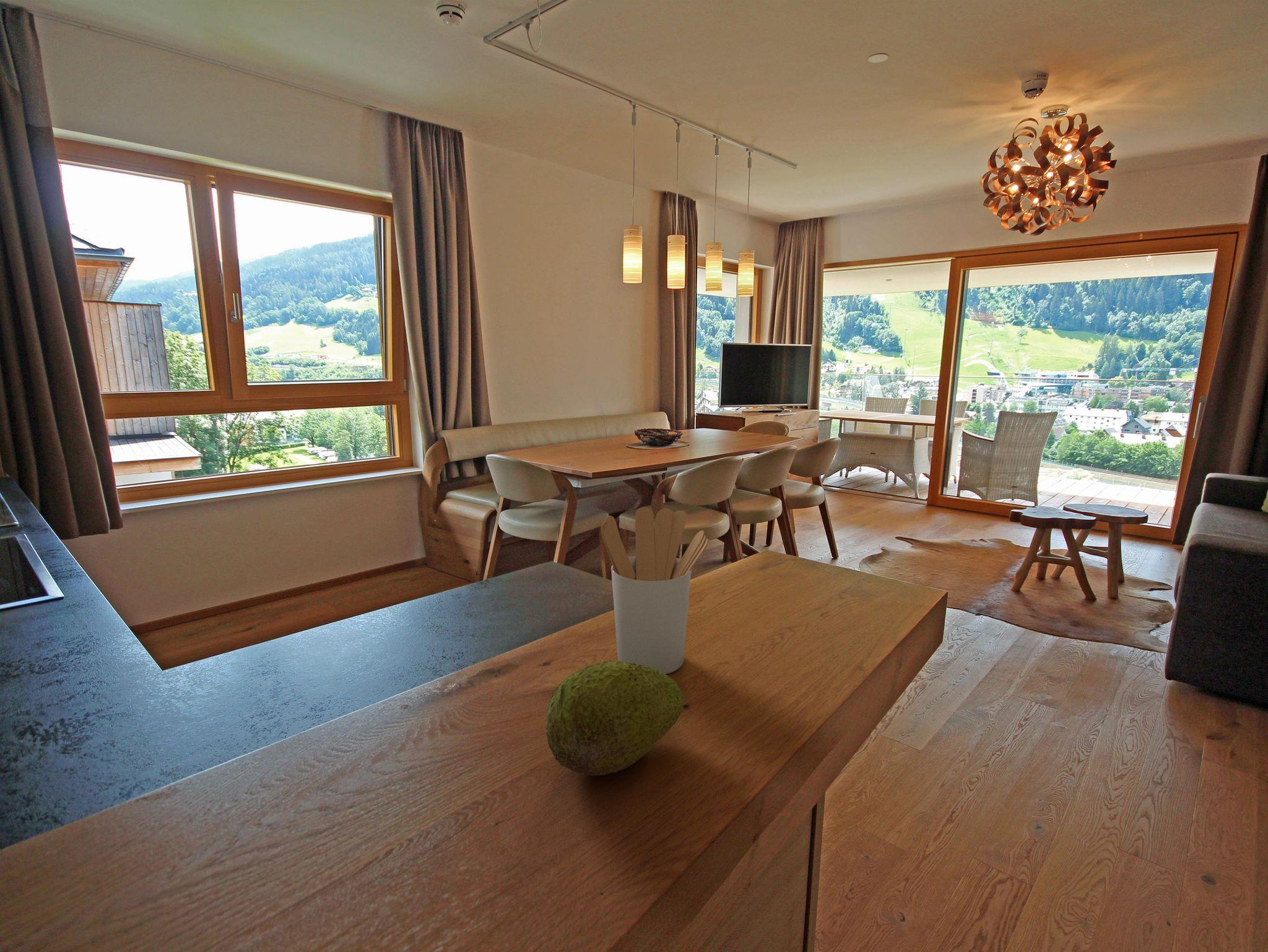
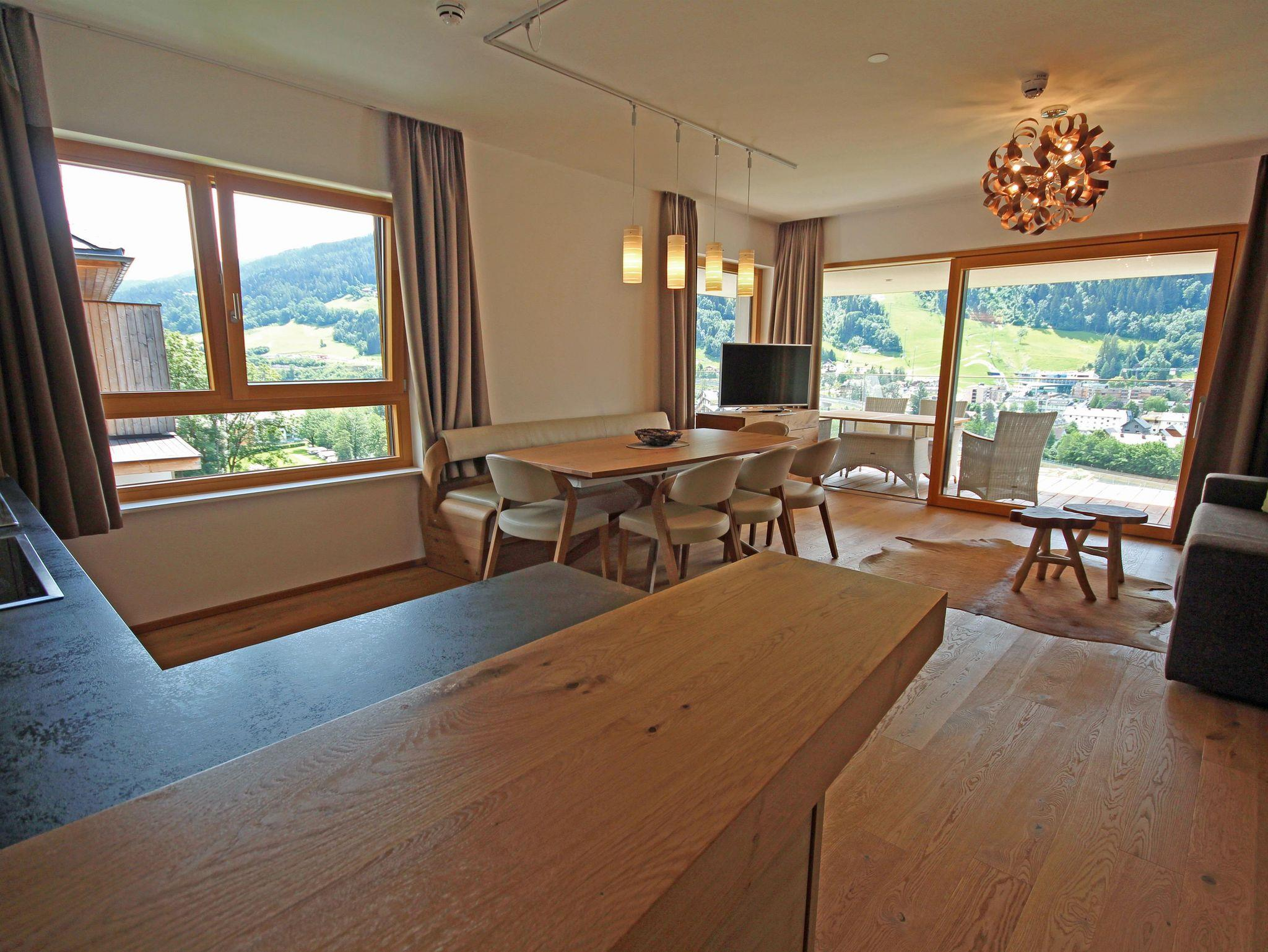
- fruit (615, 708)
- utensil holder (654, 584)
